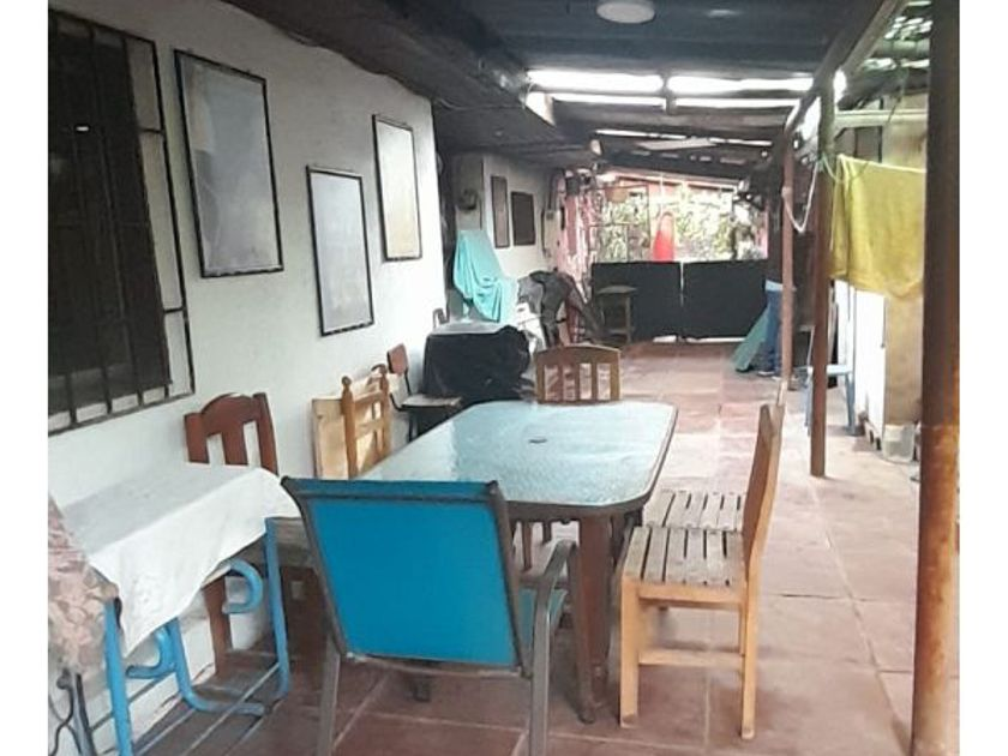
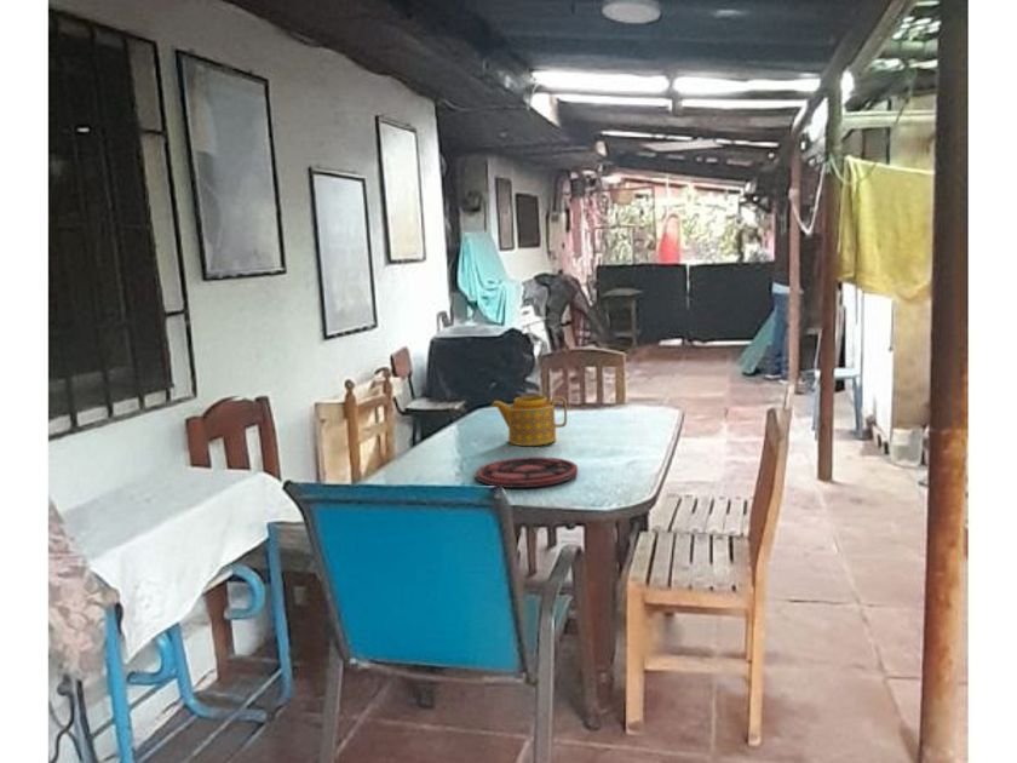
+ teapot (529, 419)
+ plate (527, 470)
